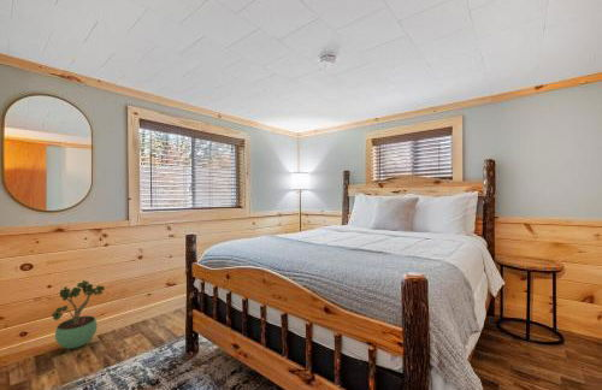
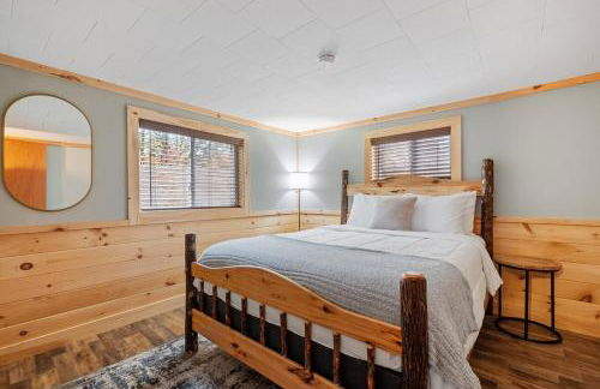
- potted plant (78, 313)
